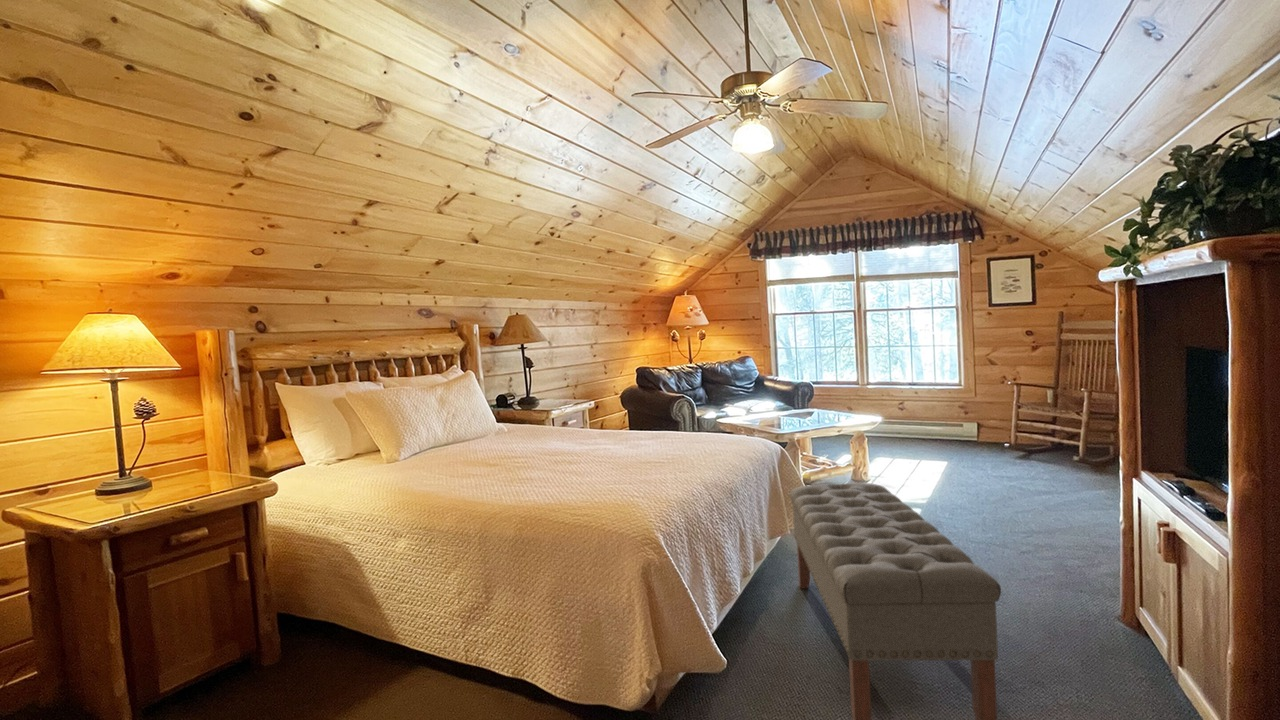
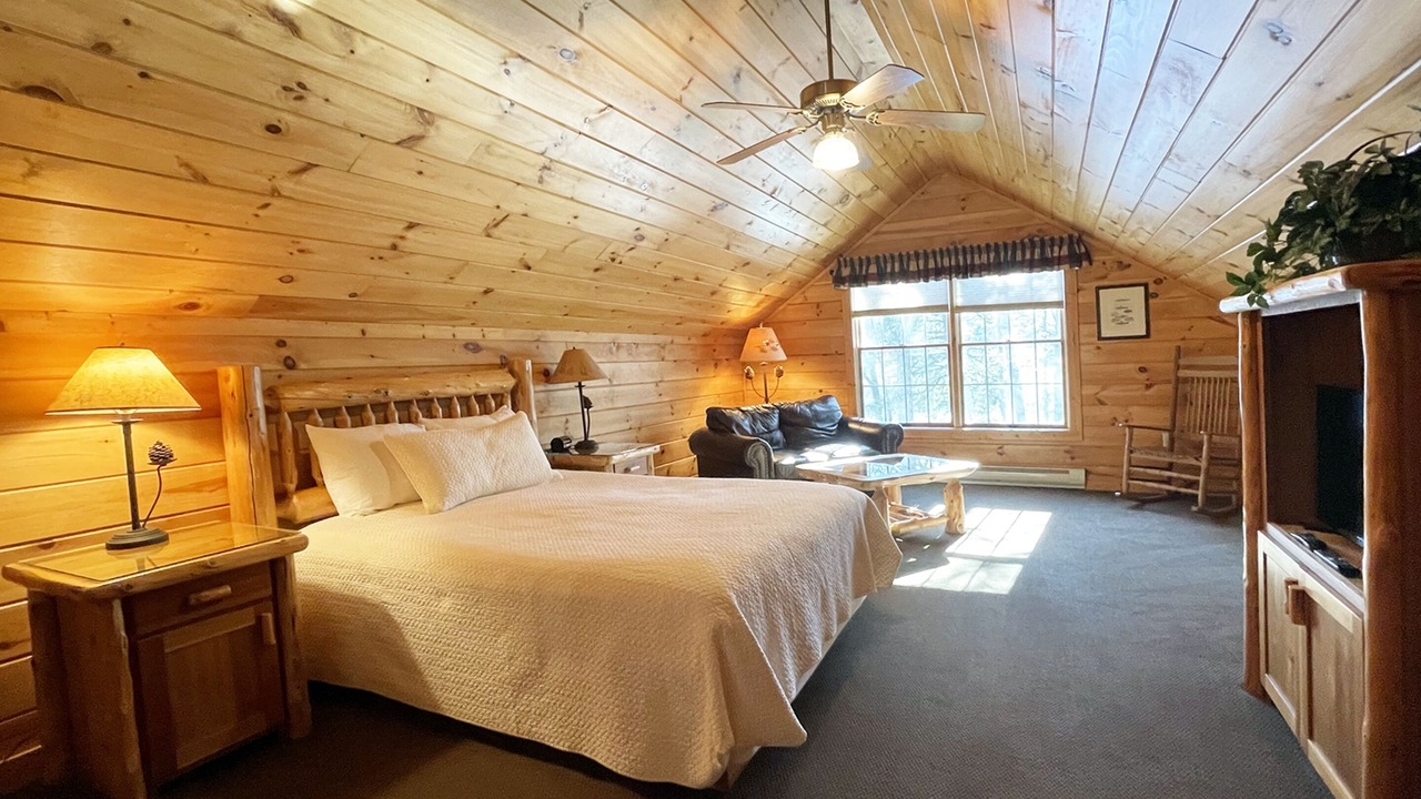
- bench (871, 581)
